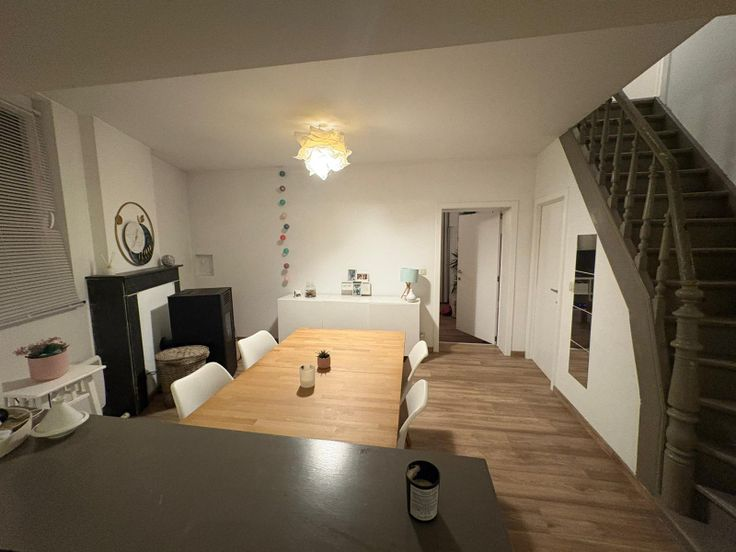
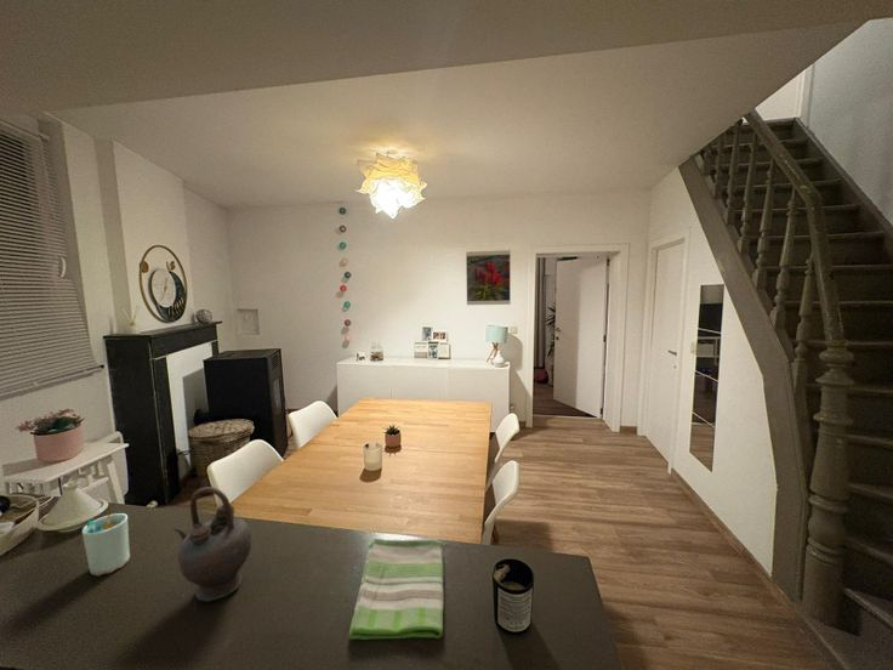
+ dish towel (402, 580)
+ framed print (488, 278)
+ cup (107, 539)
+ teapot (209, 535)
